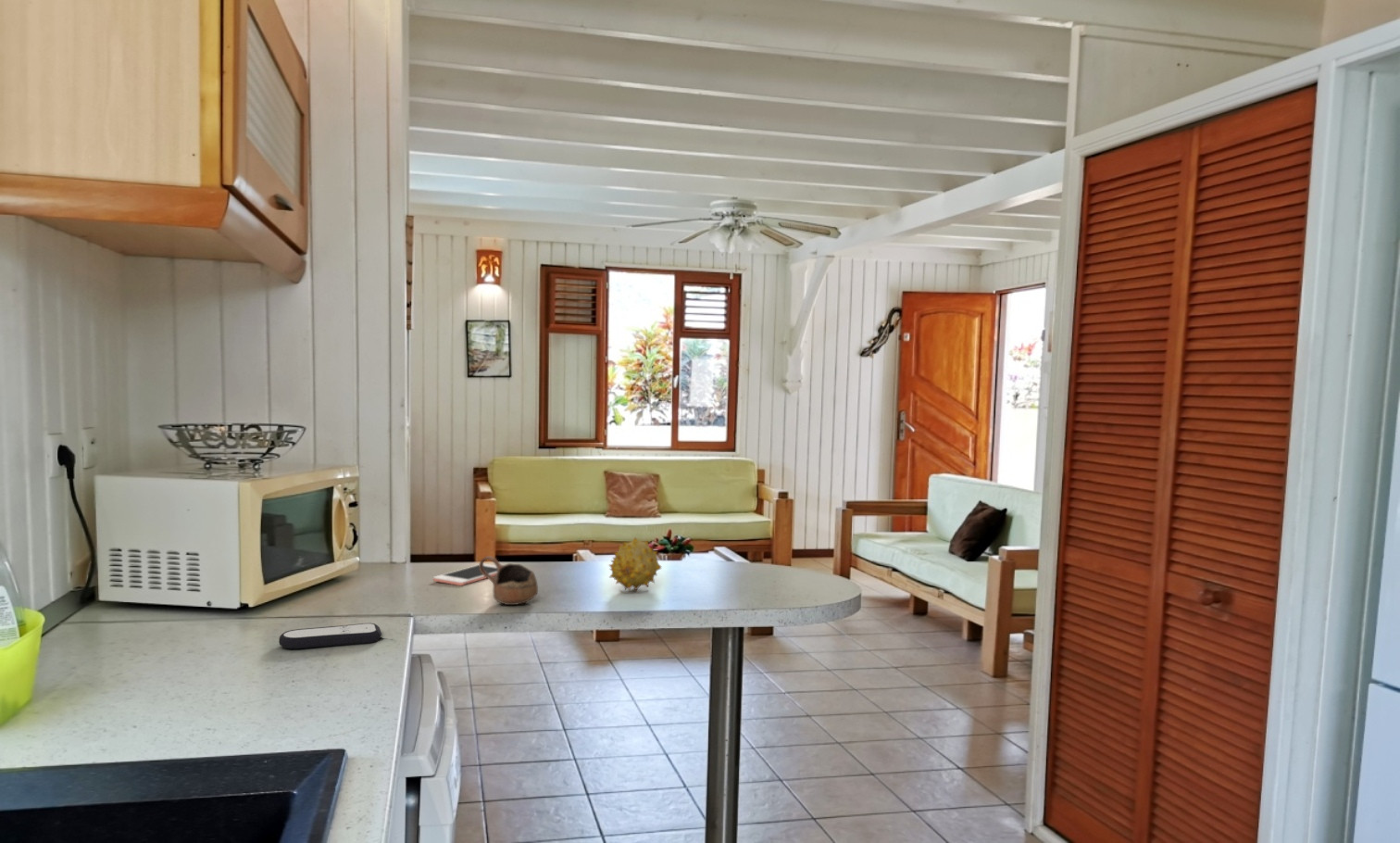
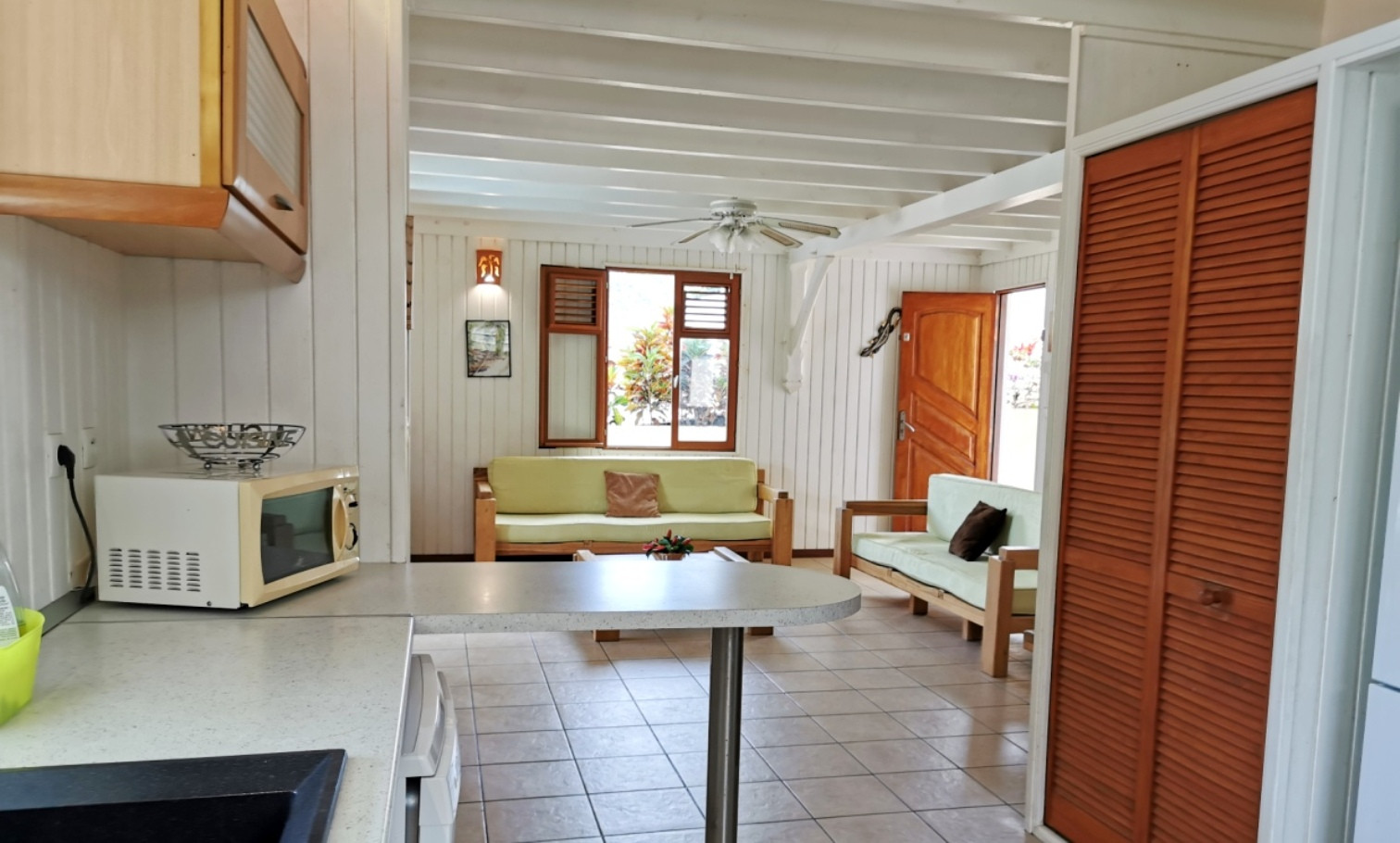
- cell phone (472, 573)
- fruit (634, 563)
- remote control (331, 635)
- cup (511, 579)
